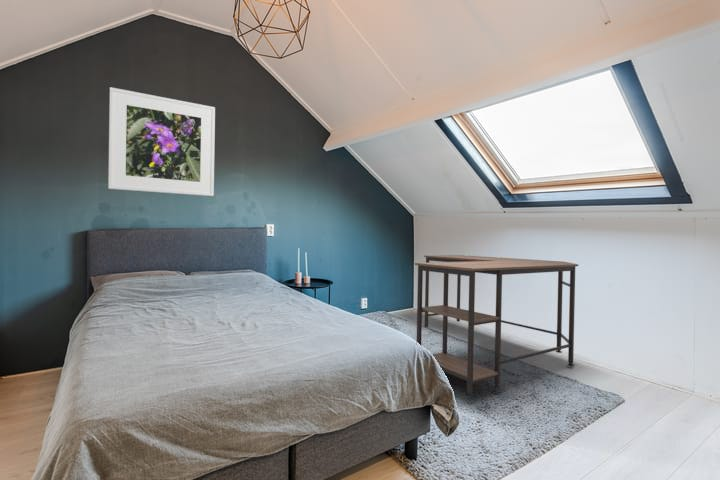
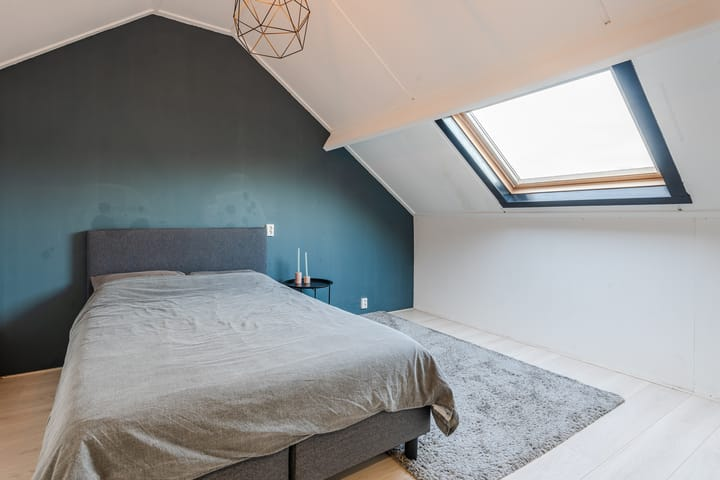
- desk (459, 305)
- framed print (165, 145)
